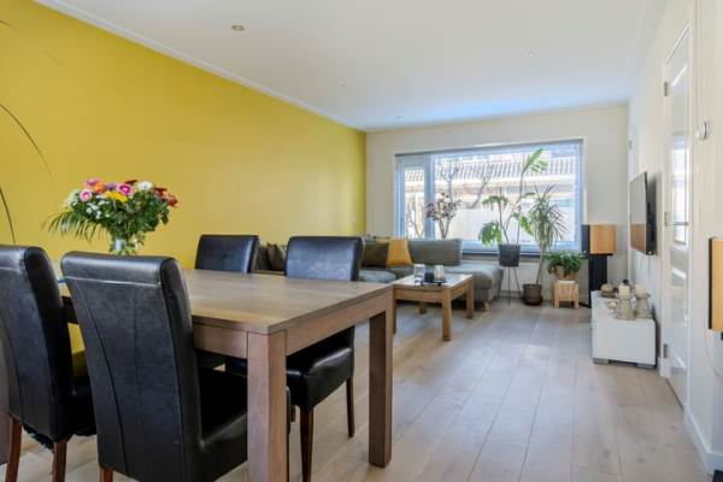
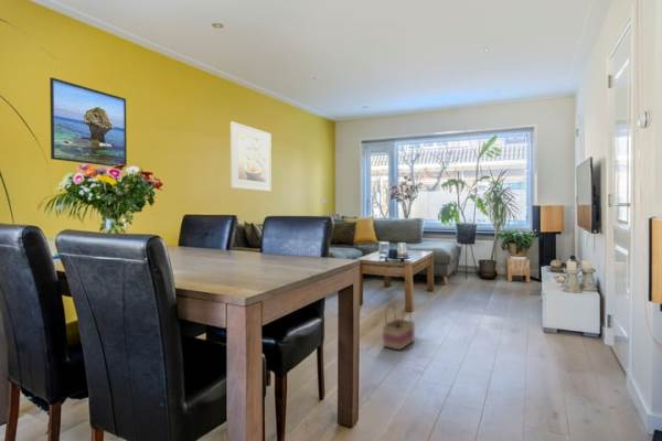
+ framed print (90, 126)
+ basket (398, 324)
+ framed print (252, 159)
